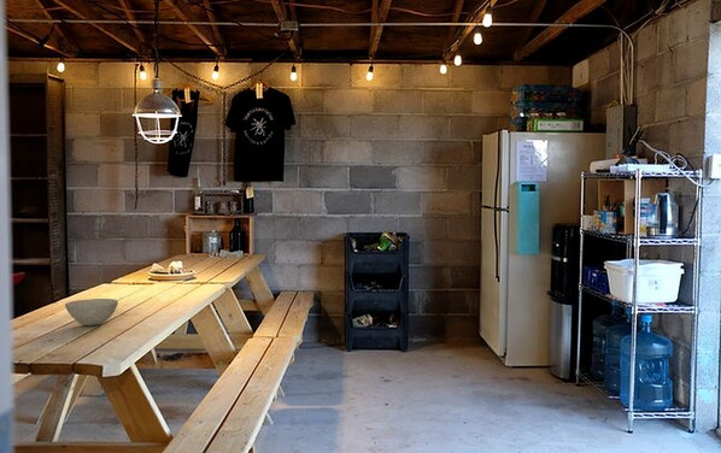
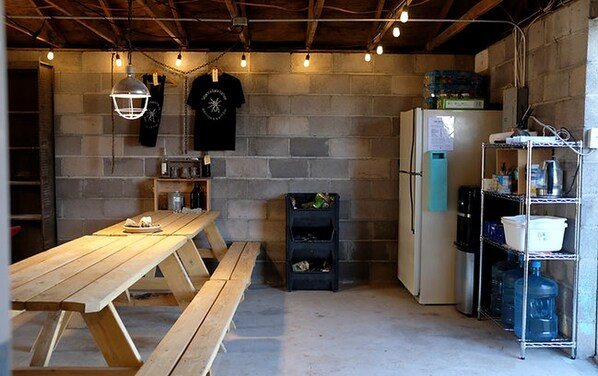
- bowl (92, 313)
